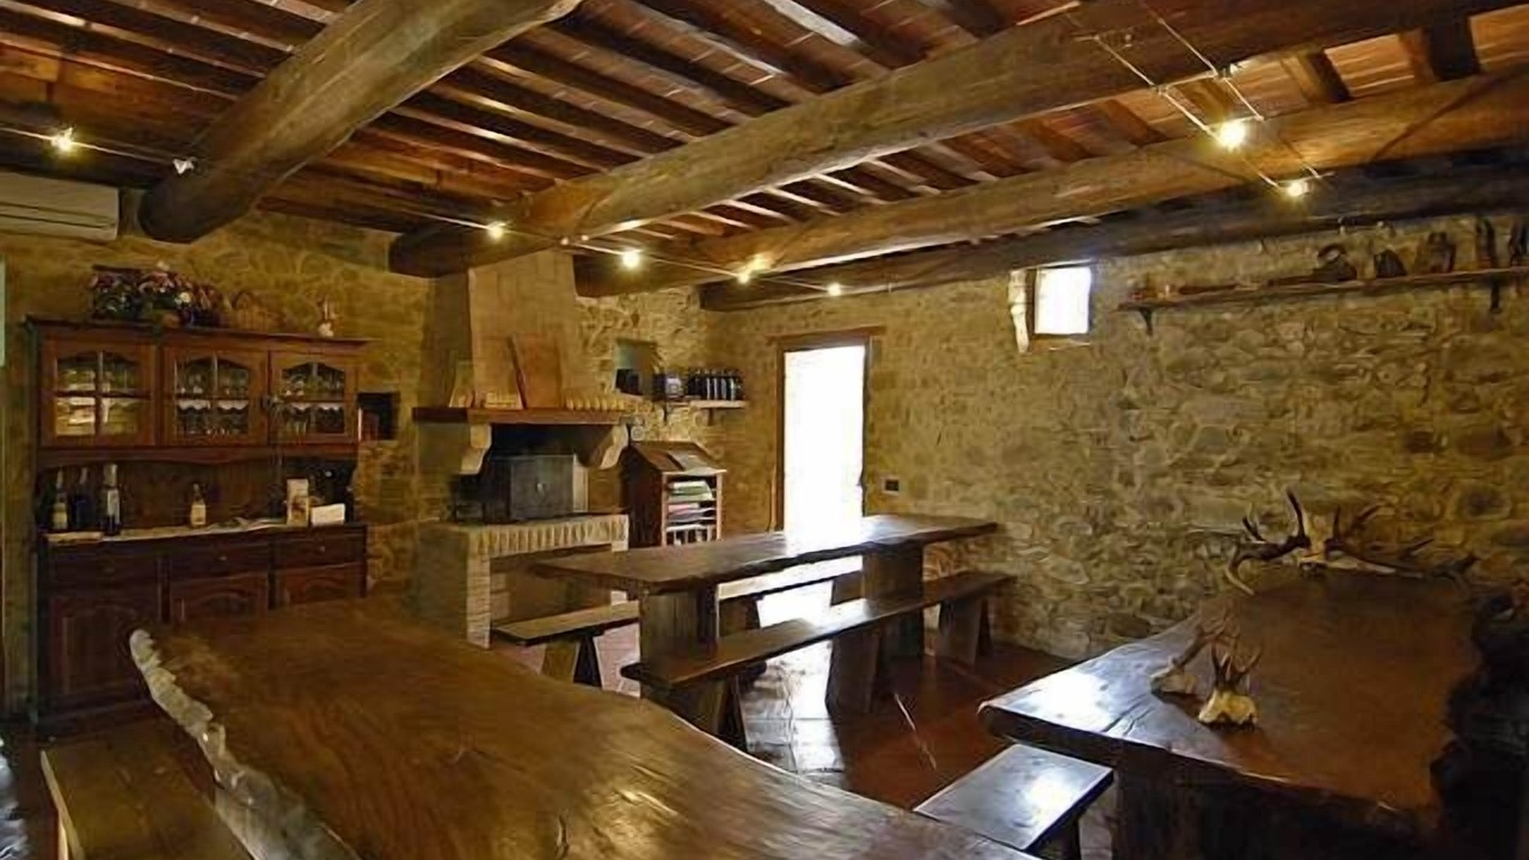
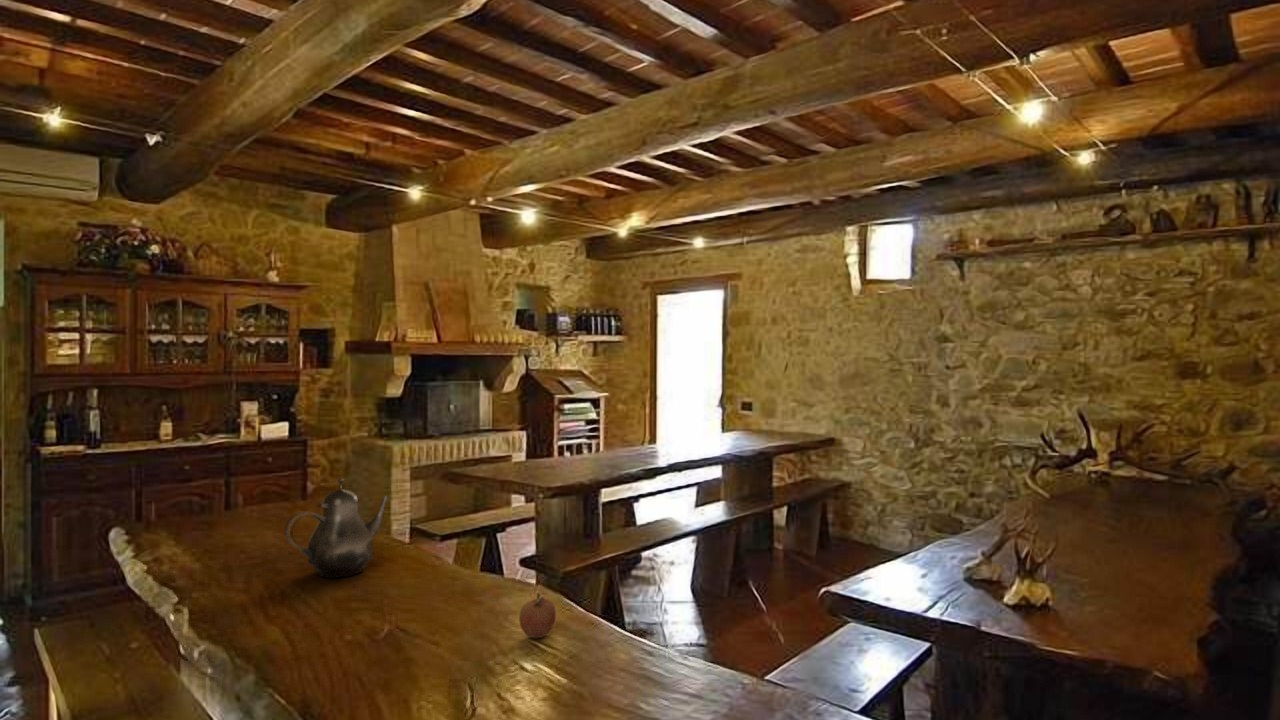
+ fruit (537, 614)
+ teapot (340, 524)
